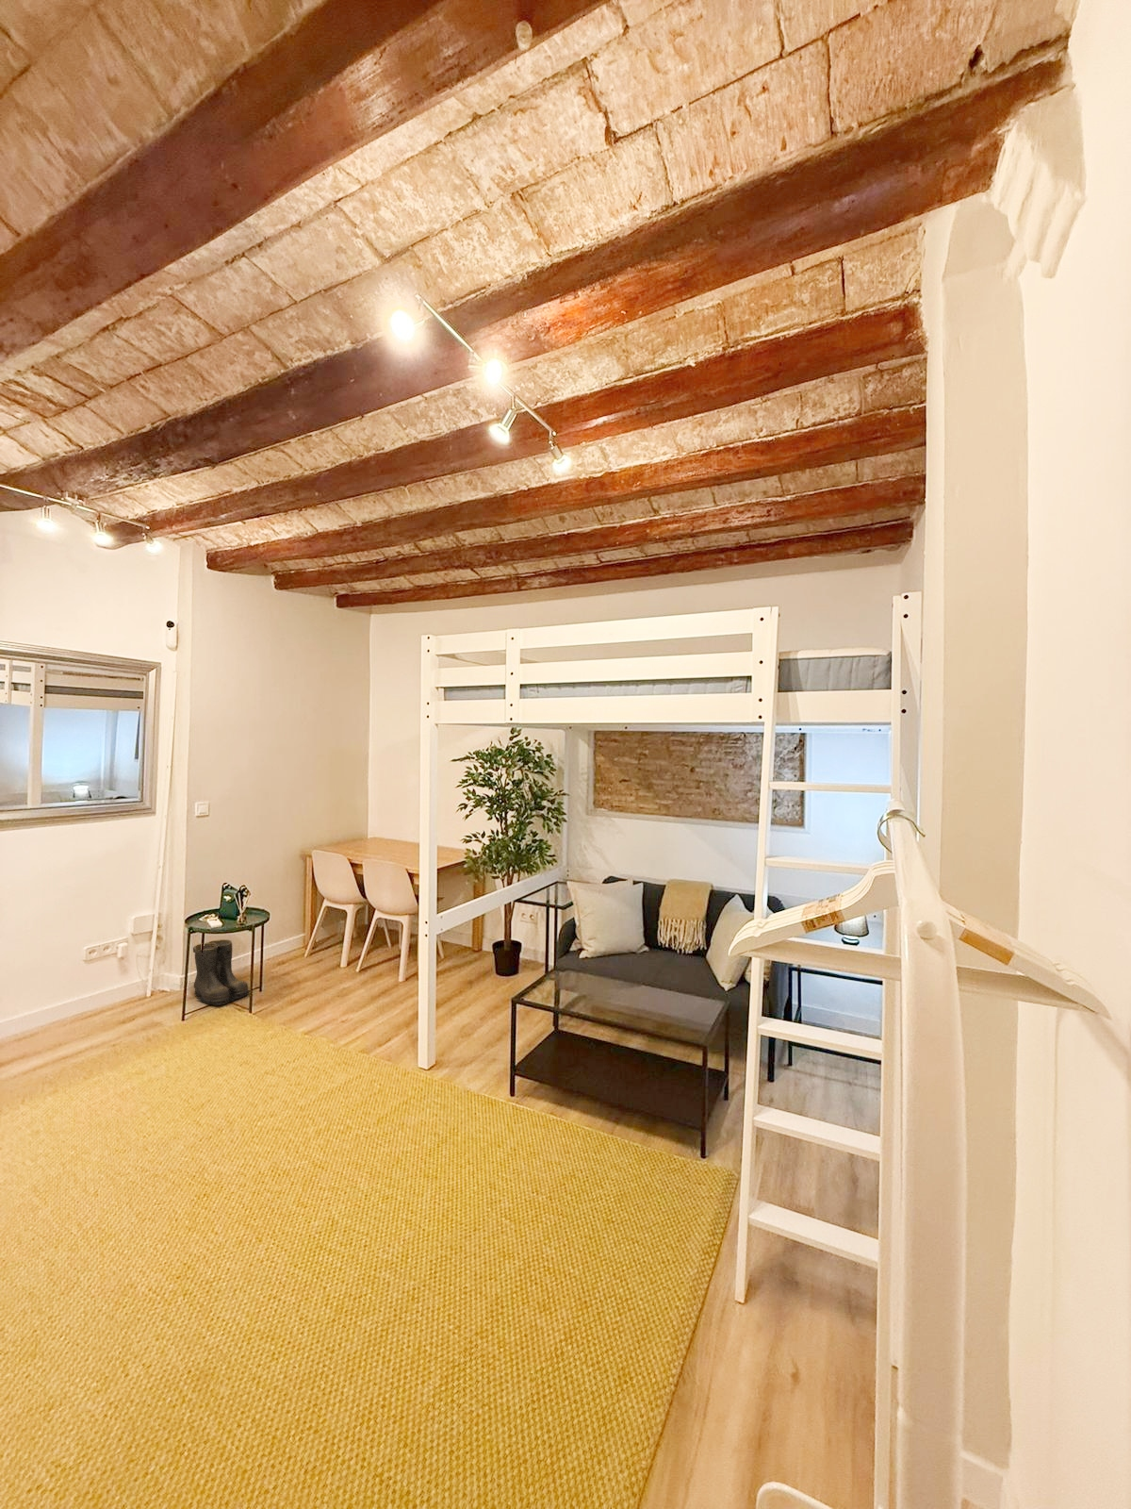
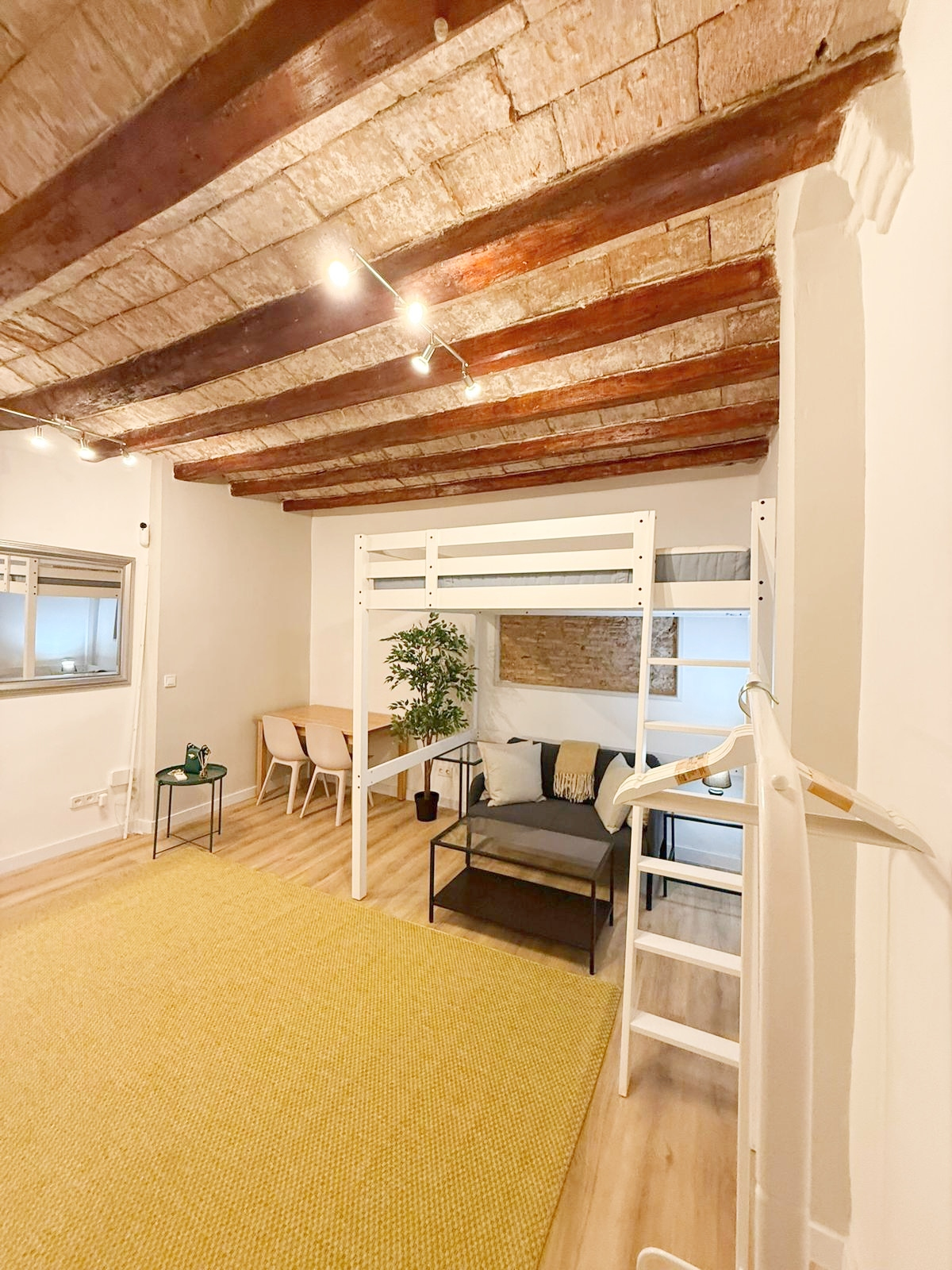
- boots (220, 970)
